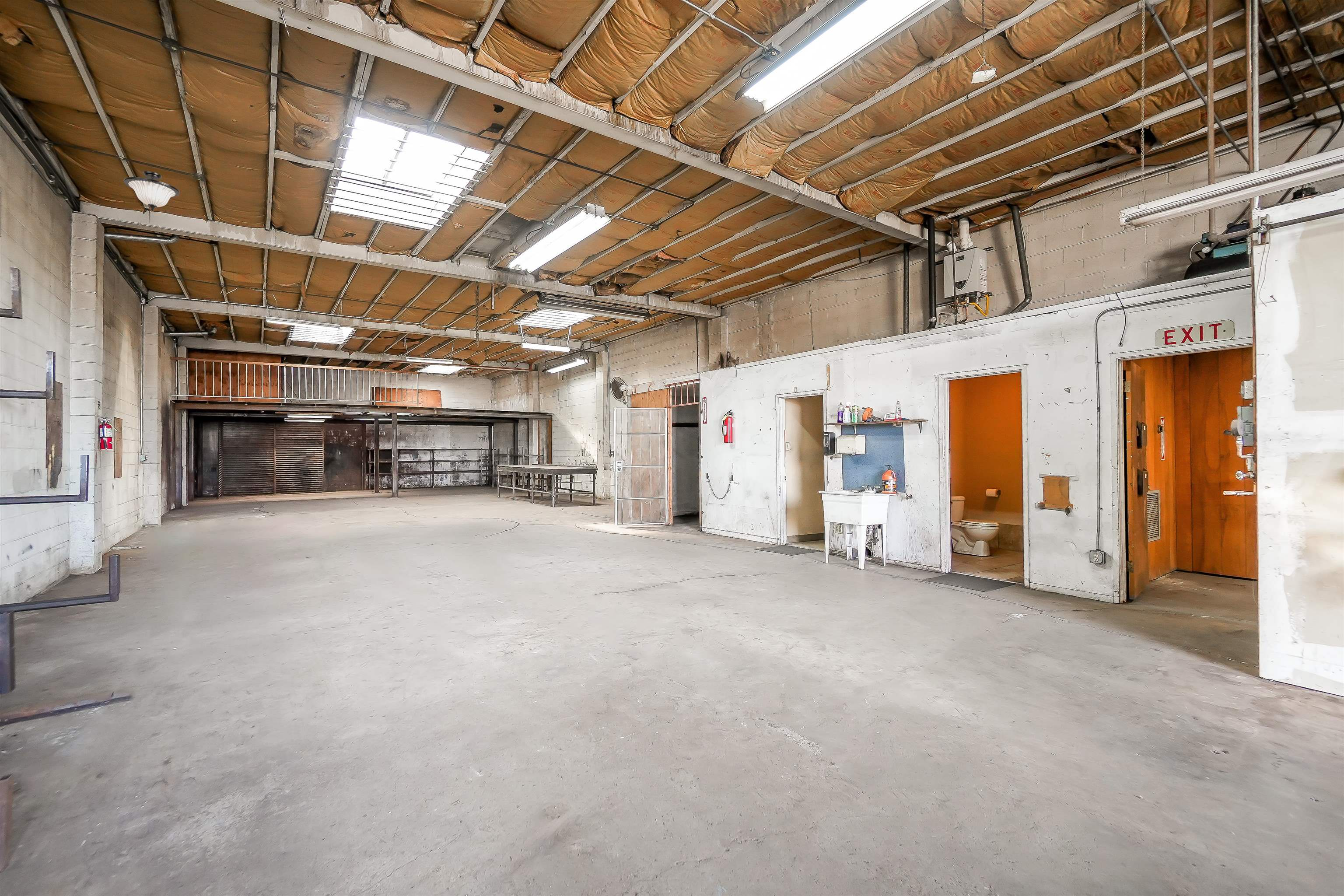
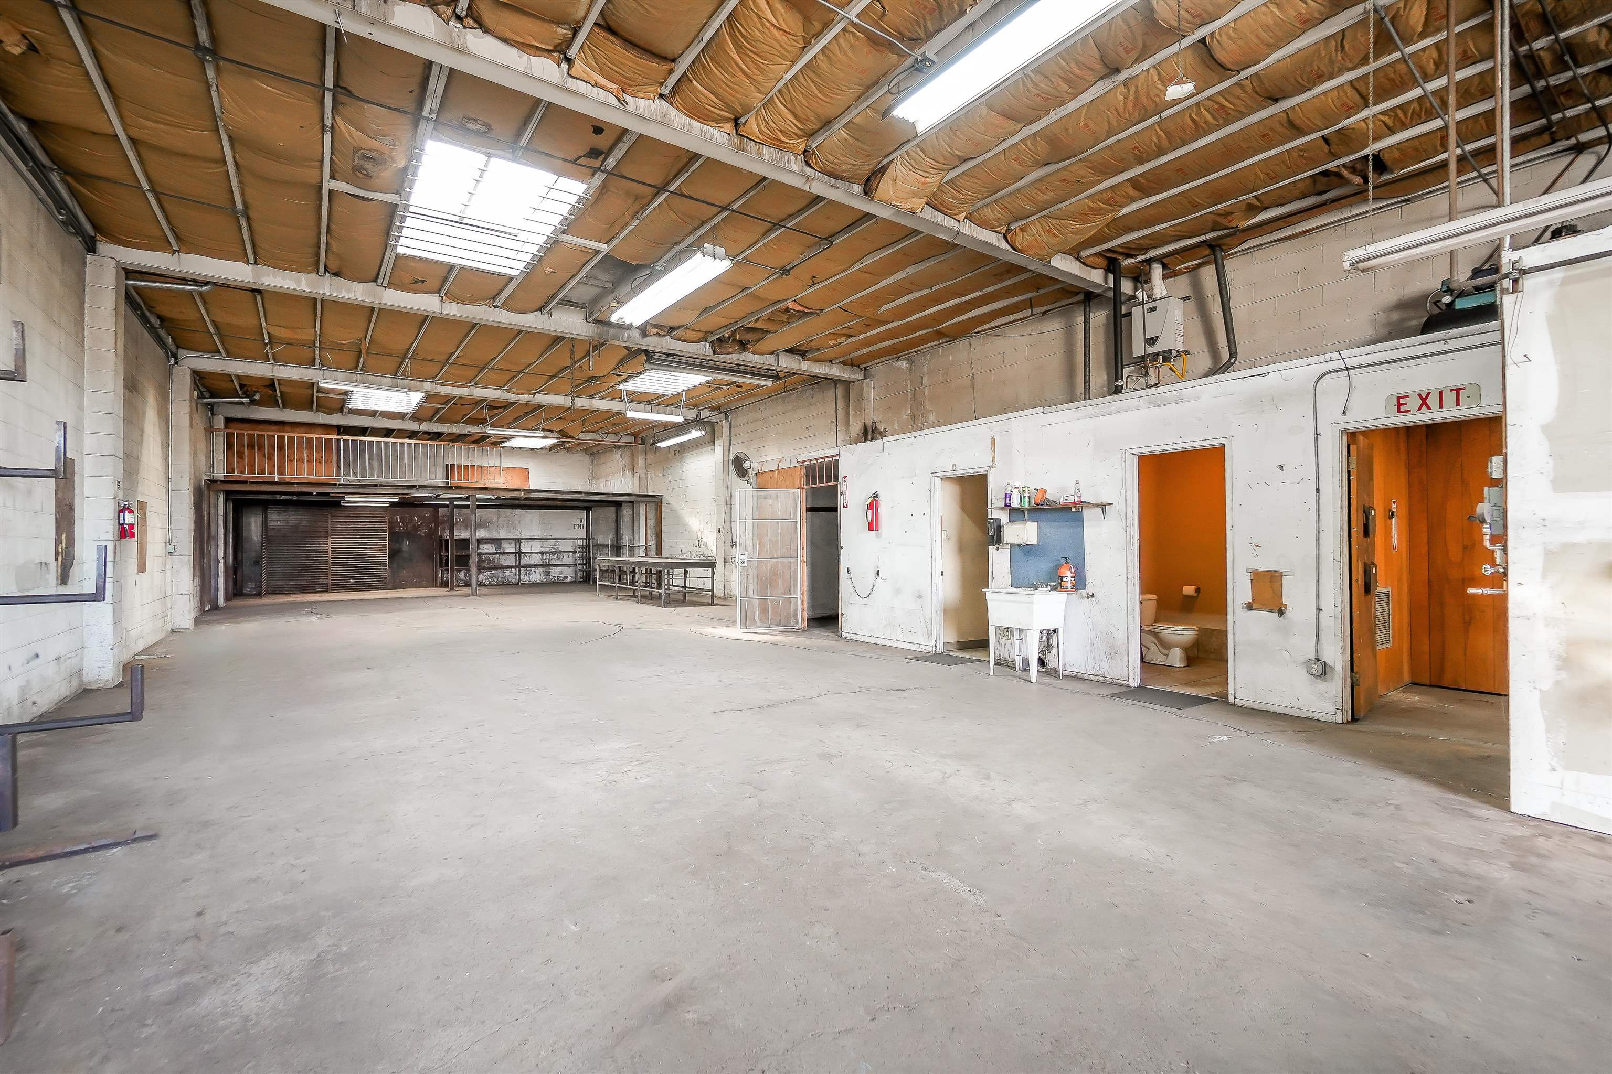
- light fixture (152, 192)
